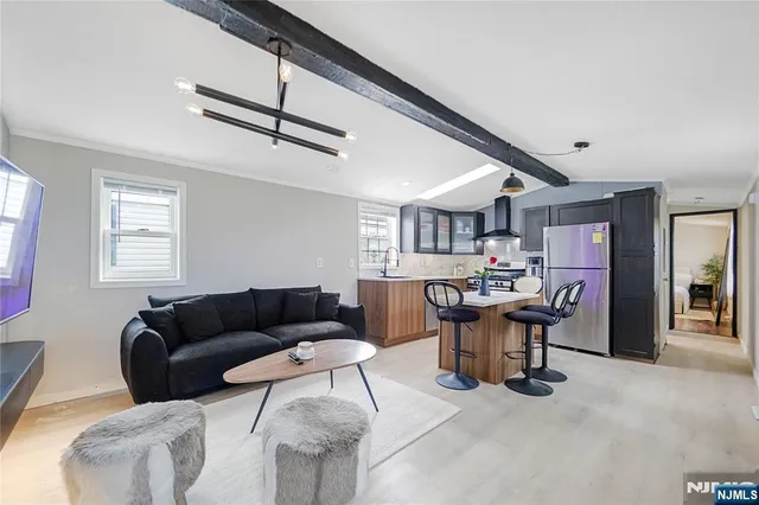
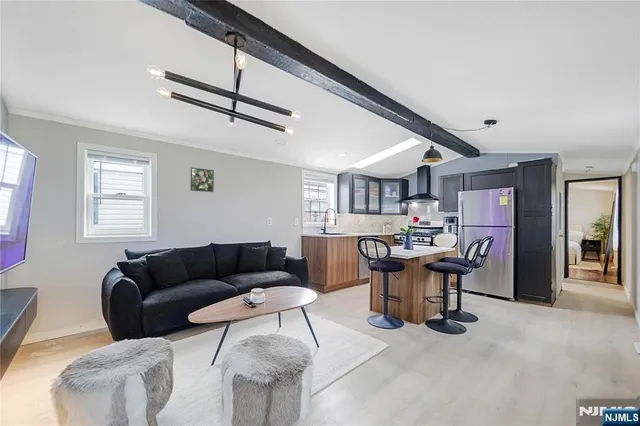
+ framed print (202, 180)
